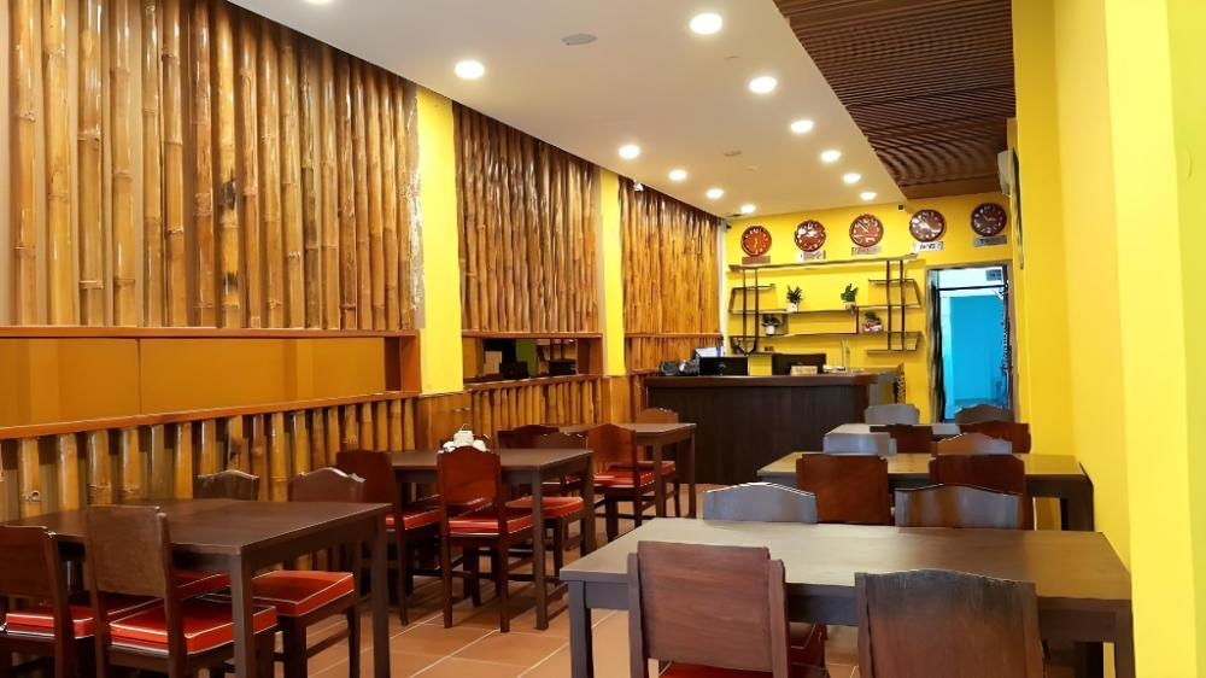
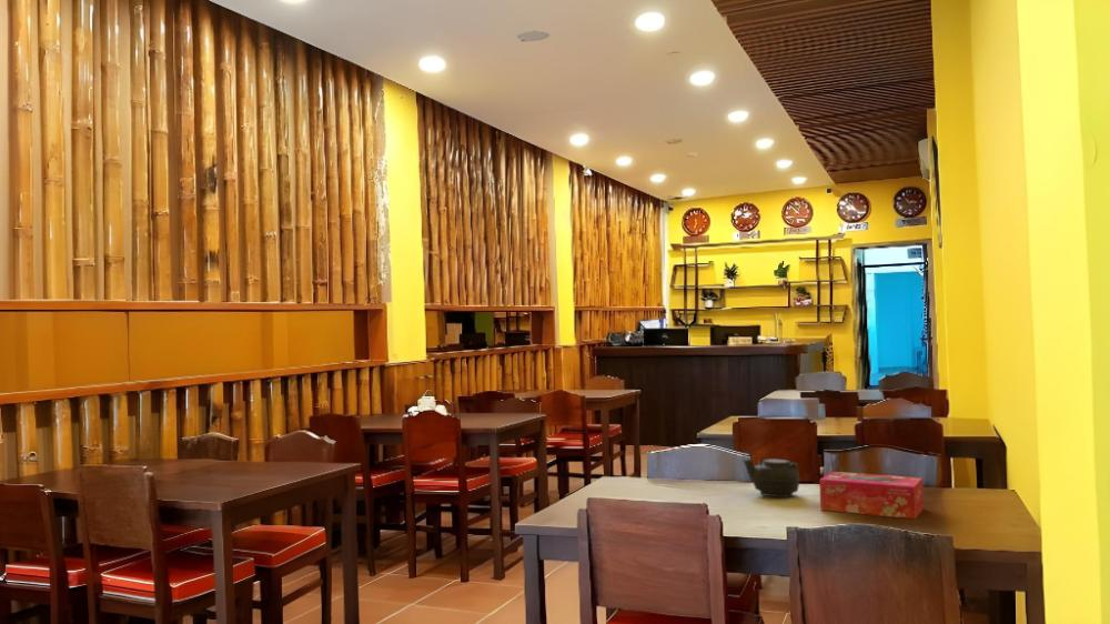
+ tissue box (870, 493)
+ teapot (770, 477)
